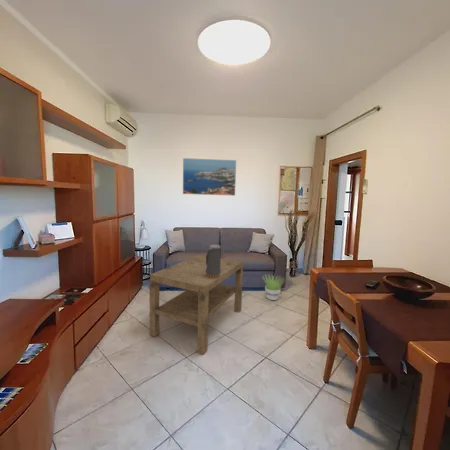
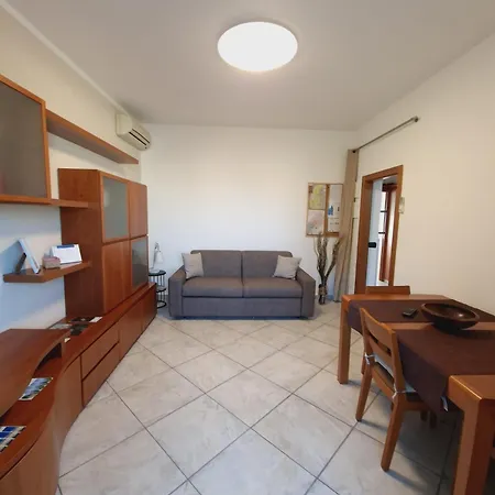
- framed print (209, 177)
- coffee table (200, 294)
- potted plant (273, 287)
- decorative container (214, 260)
